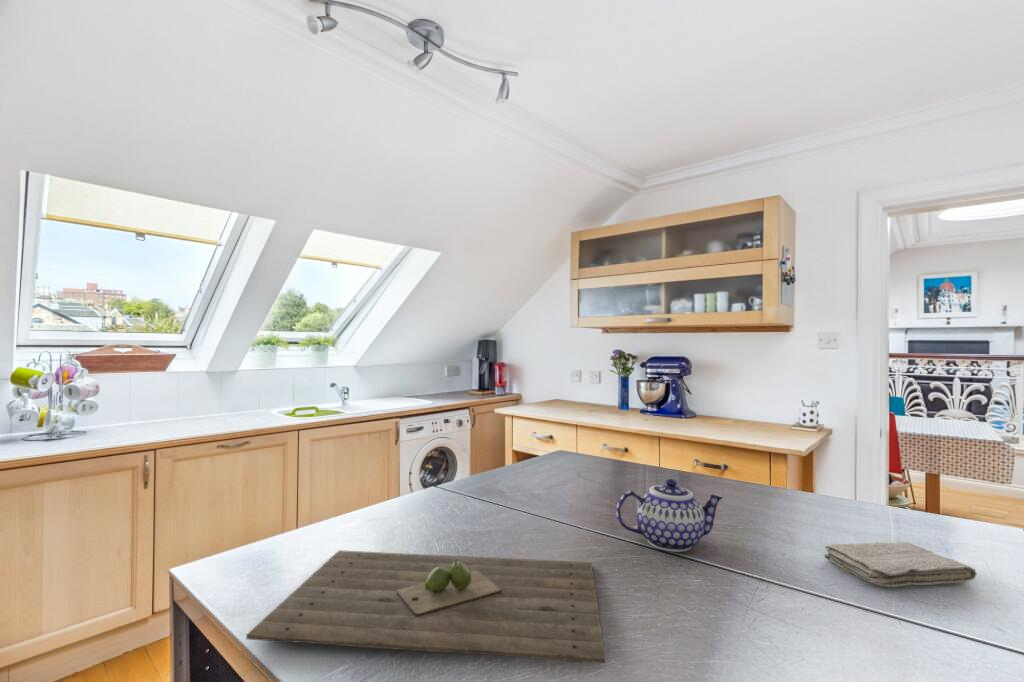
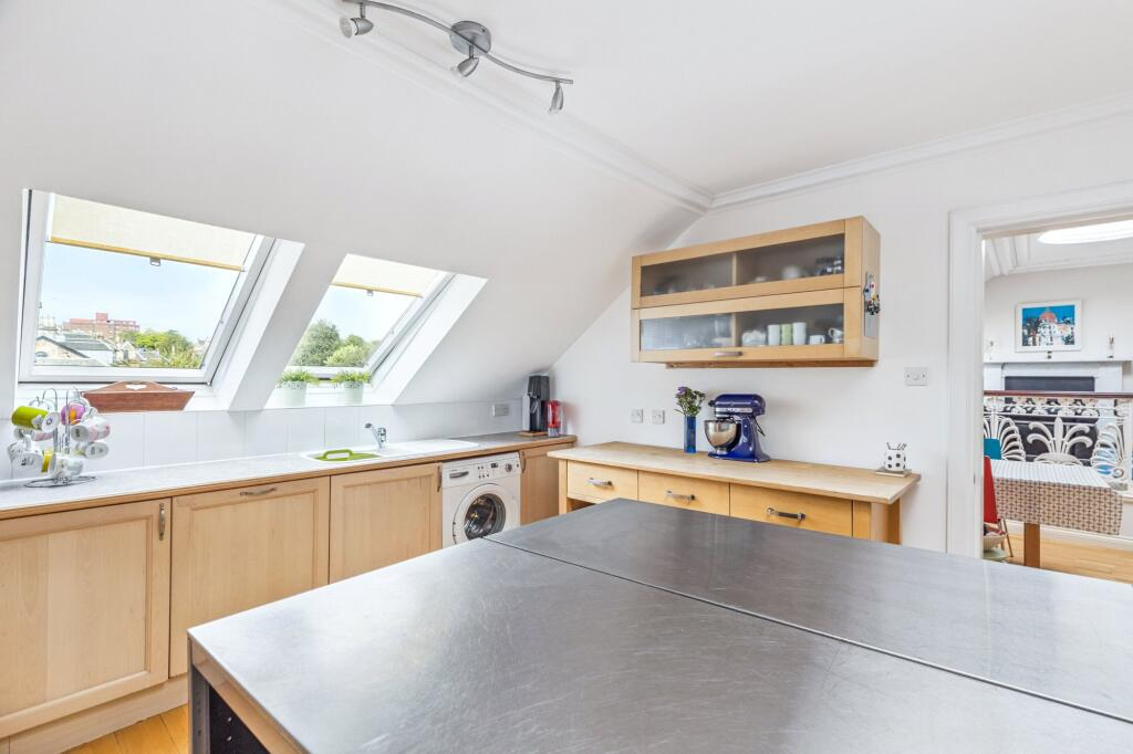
- cutting board (444, 580)
- teapot (669, 511)
- washcloth (894, 561)
